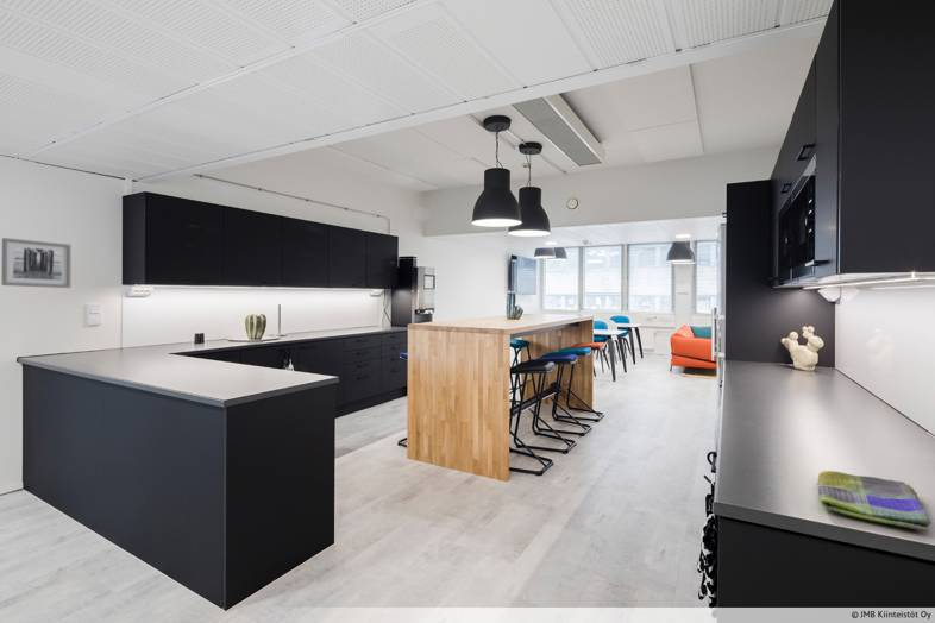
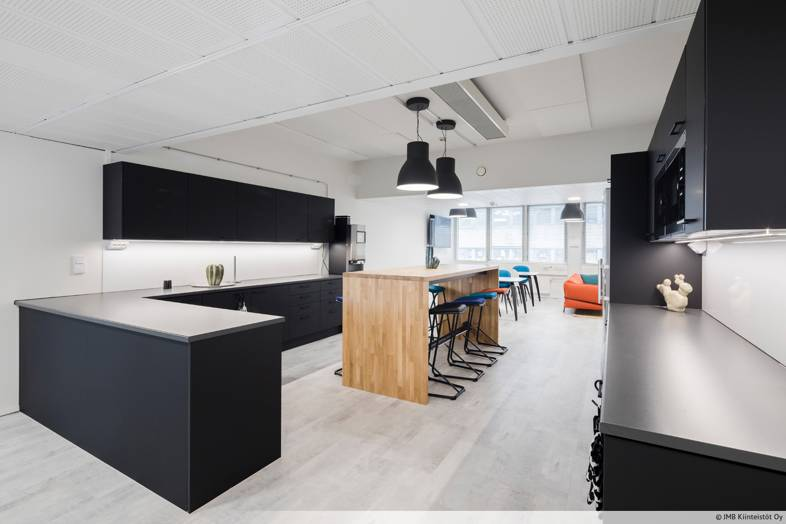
- dish towel (867, 496)
- wall art (38, 264)
